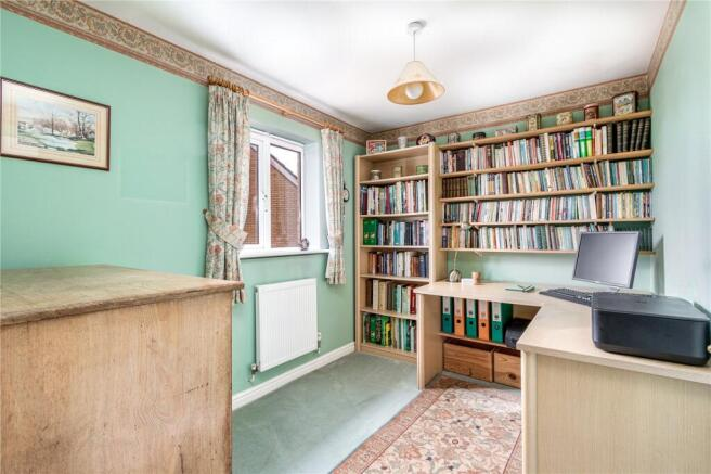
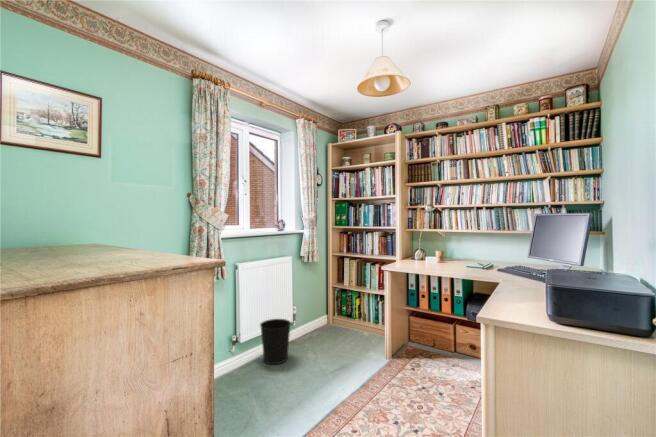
+ wastebasket (275, 341)
